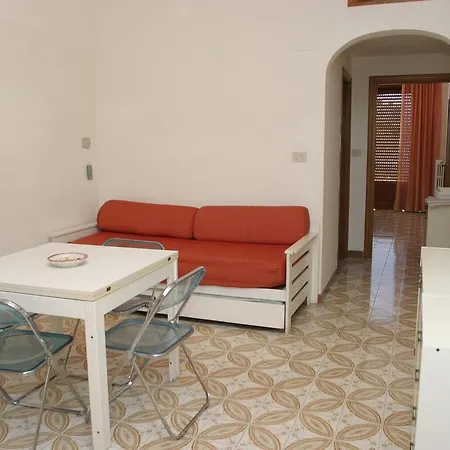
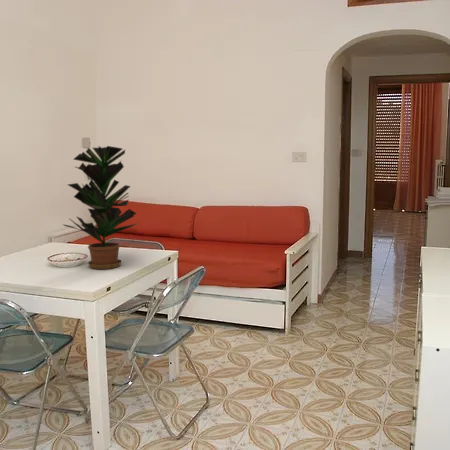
+ potted plant (106, 207)
